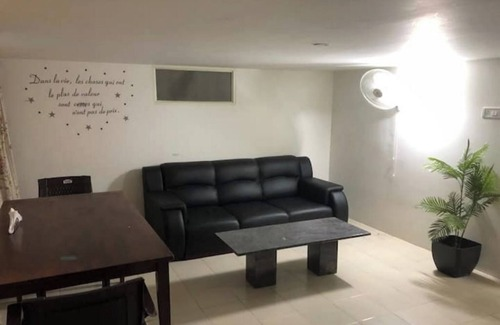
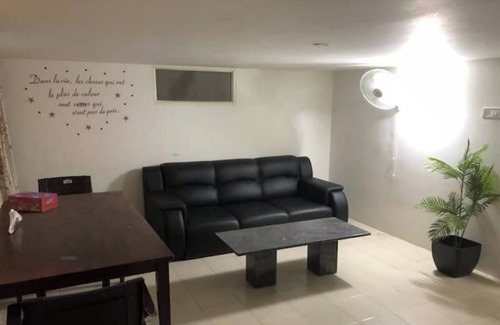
+ tissue box (33, 201)
